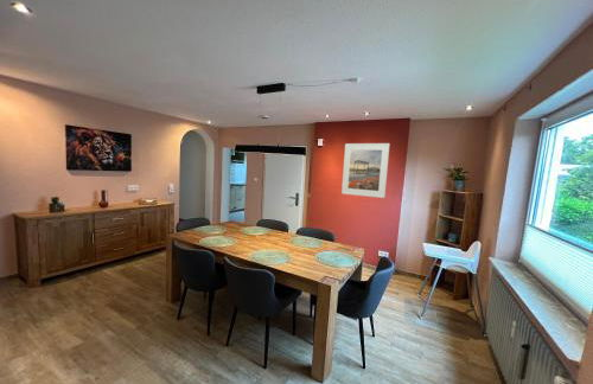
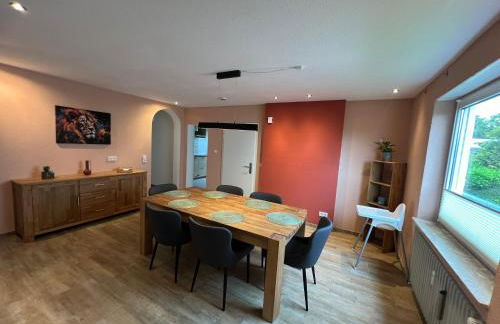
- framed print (364, 169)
